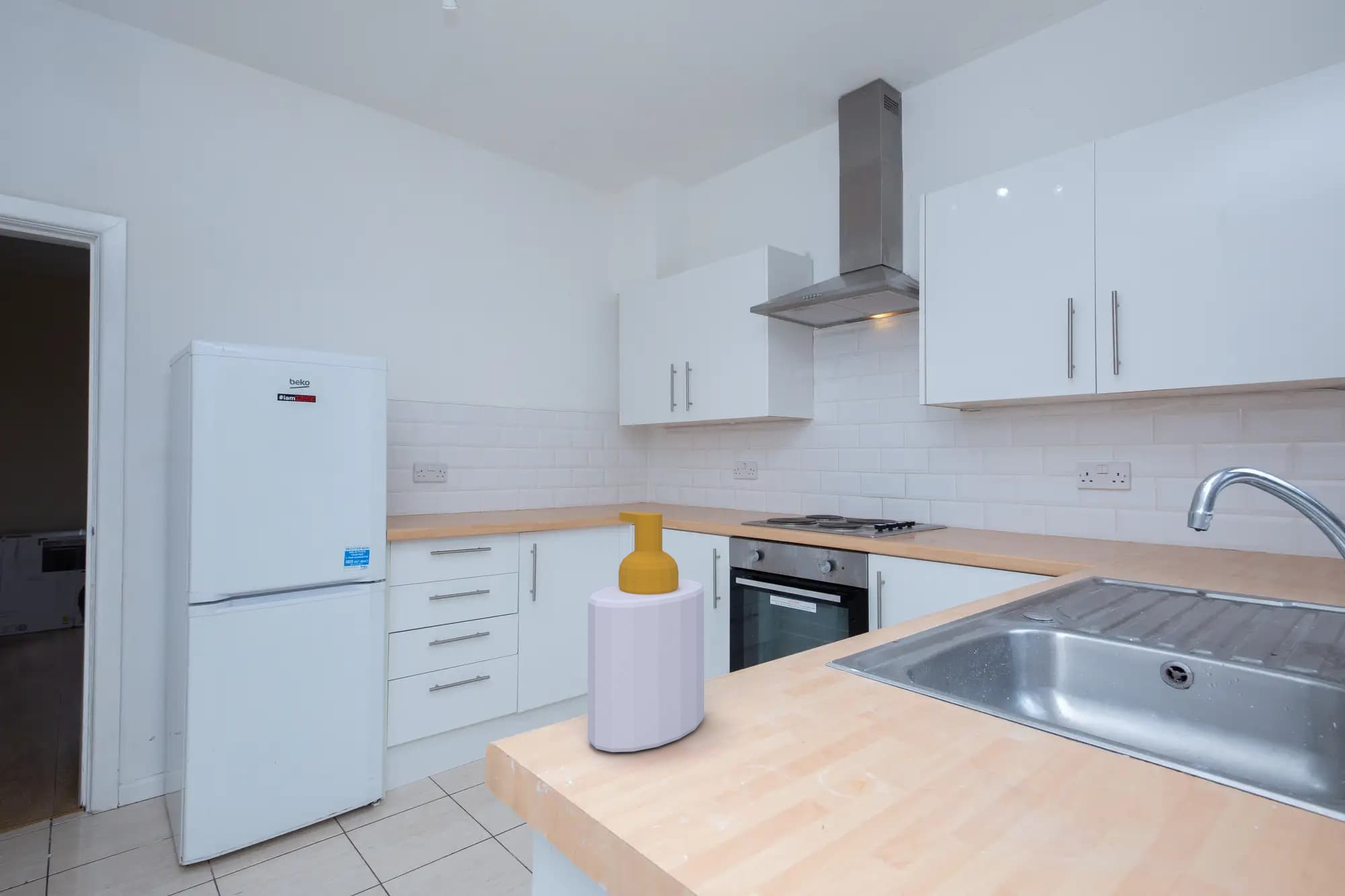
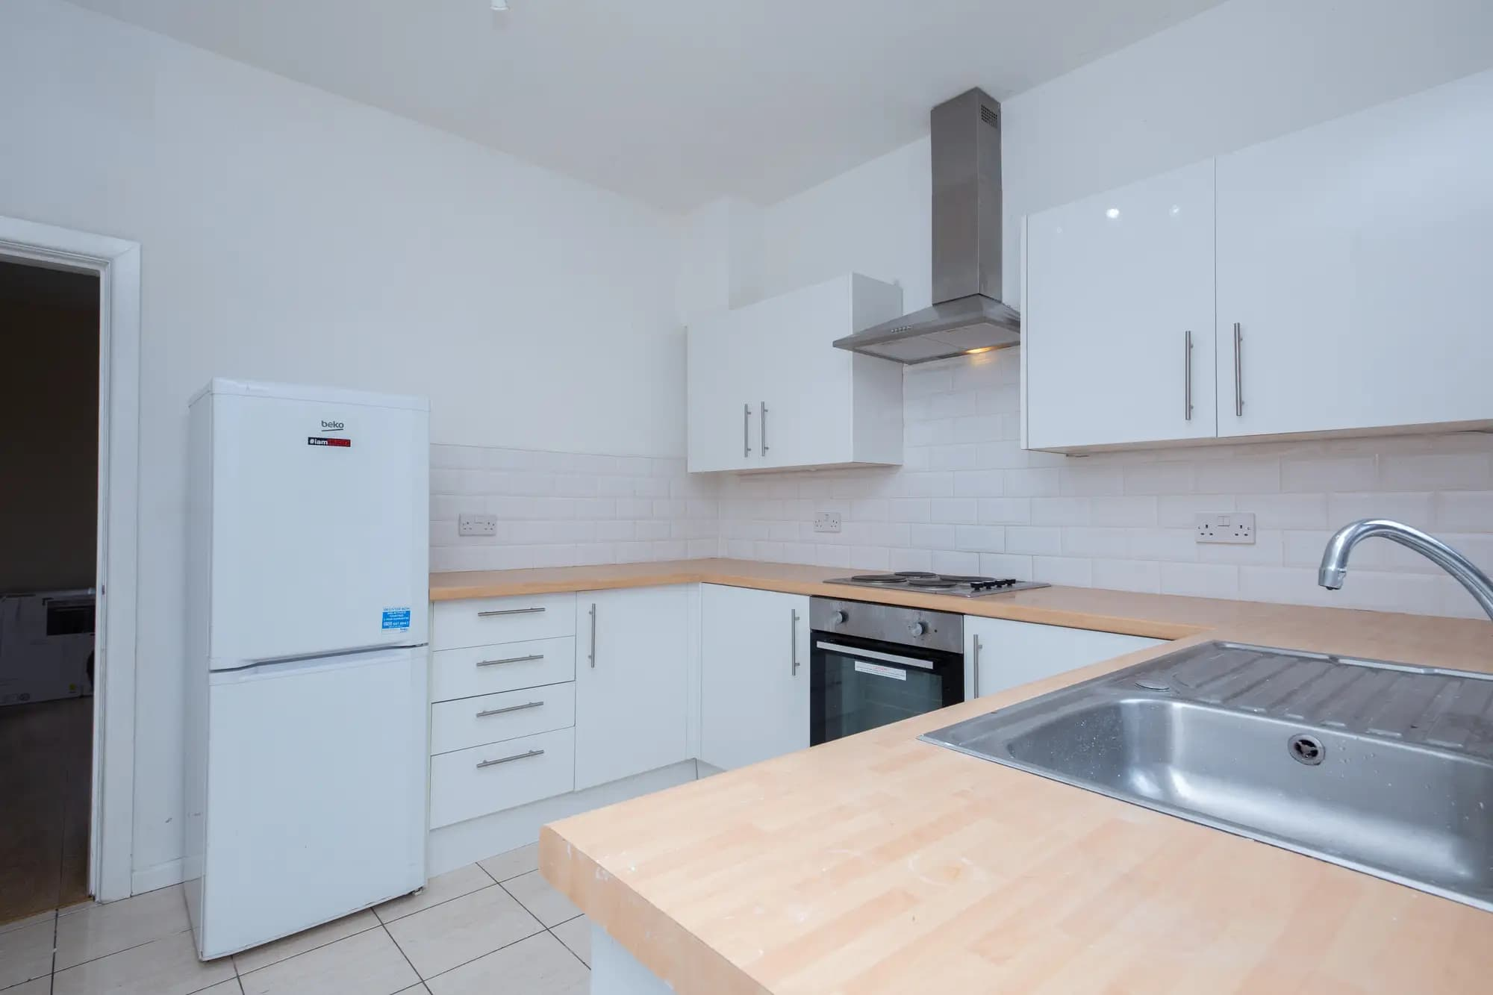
- soap bottle (648, 620)
